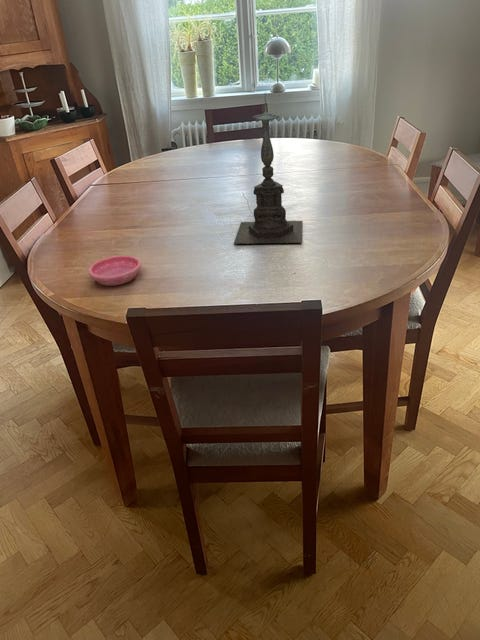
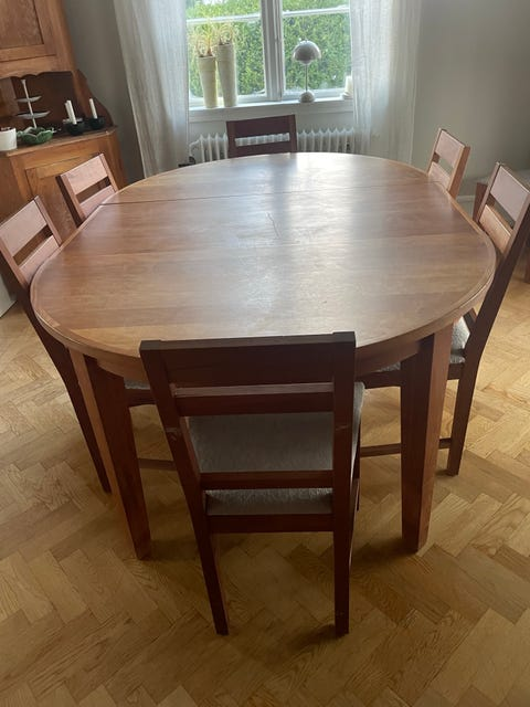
- saucer (115, 271)
- candle holder (267, 167)
